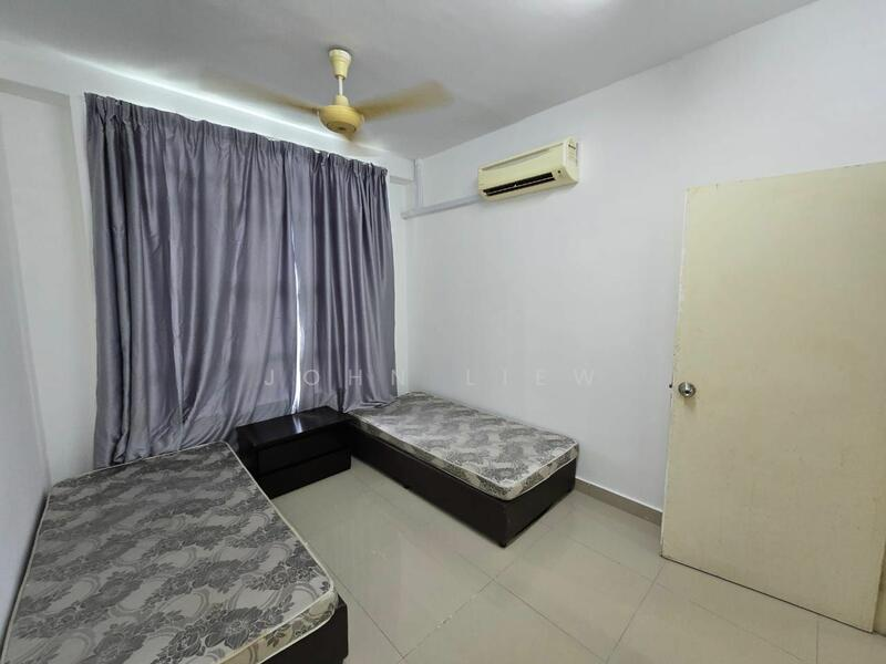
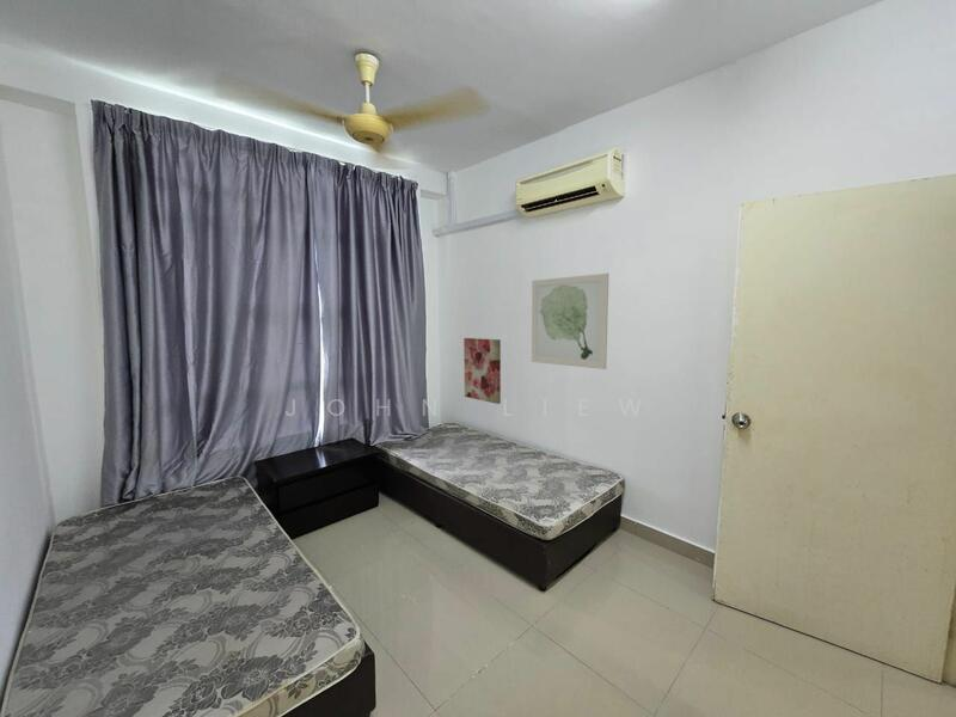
+ wall art (480, 369)
+ wall art (566, 321)
